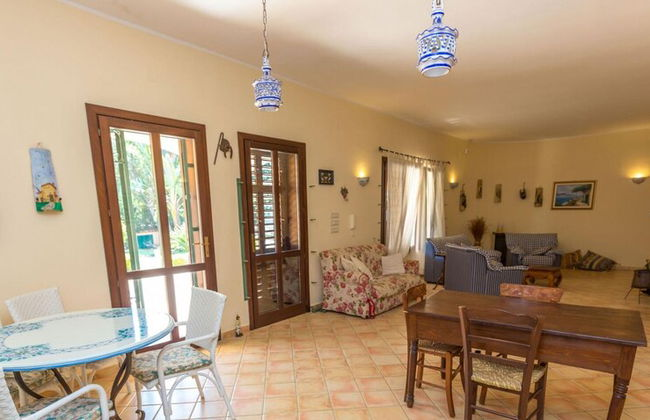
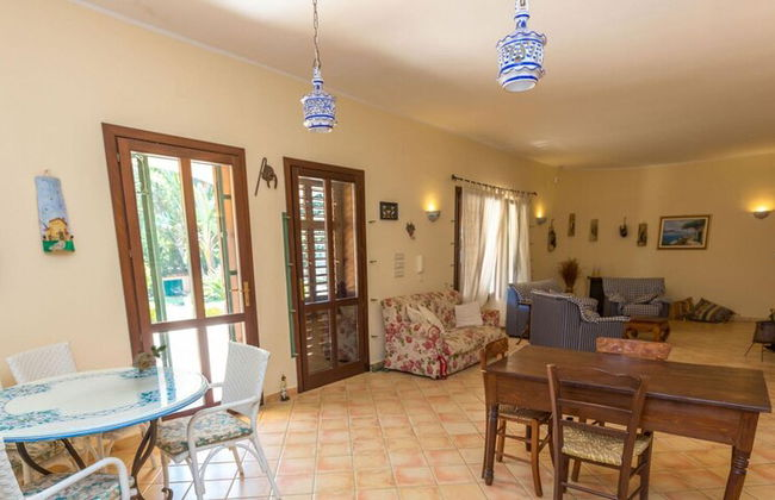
+ flower (150, 361)
